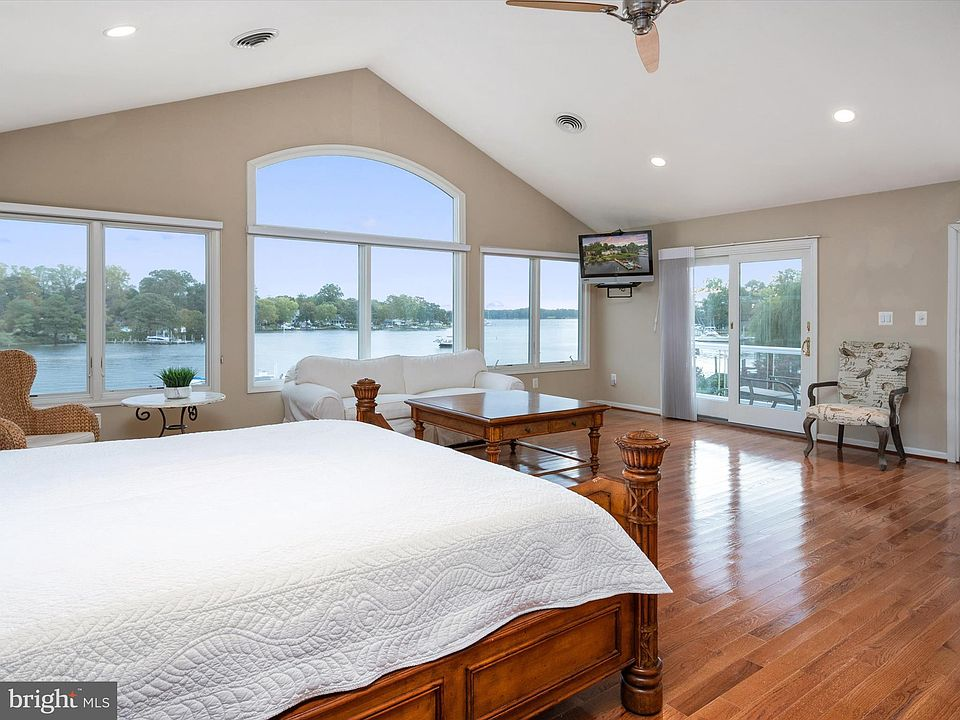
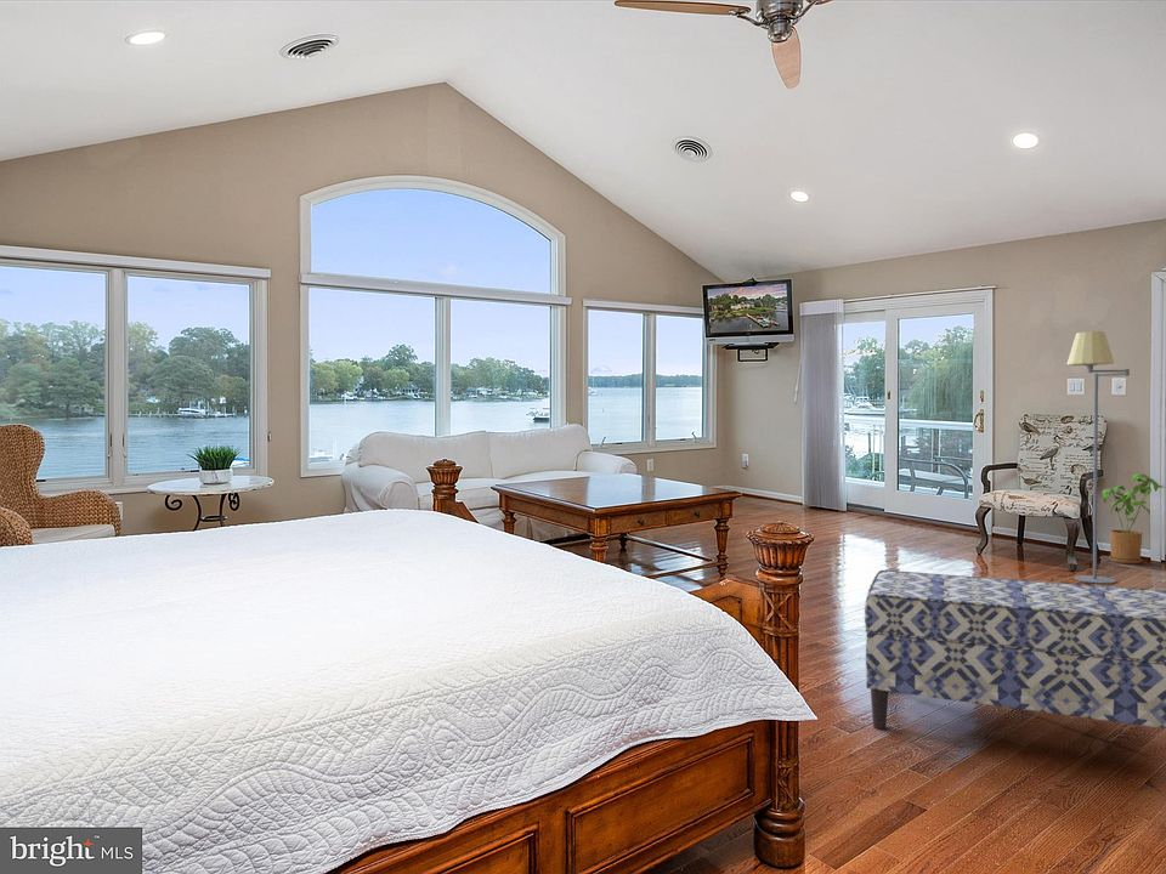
+ bench (1025, 662)
+ house plant (1126, 517)
+ floor lamp (1094, 458)
